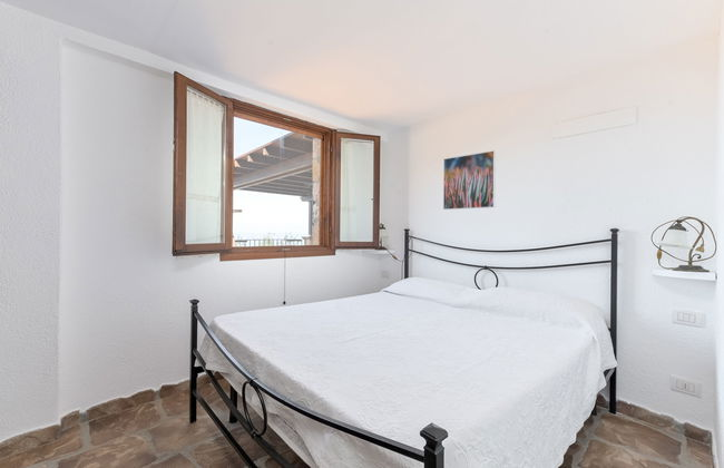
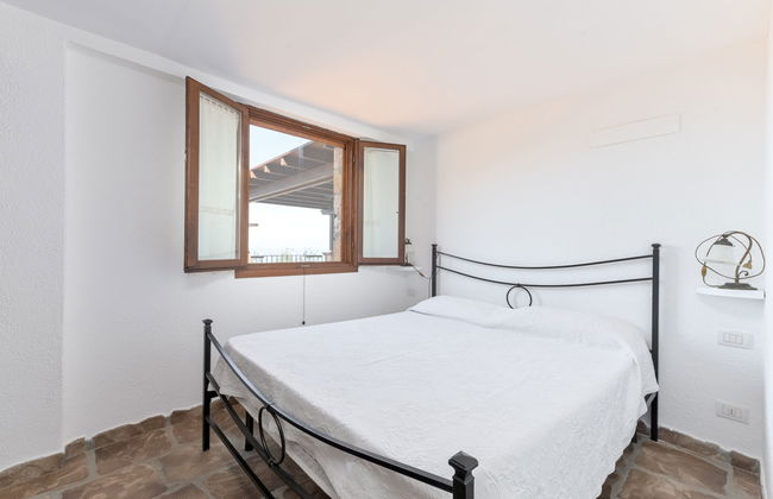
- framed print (468, 182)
